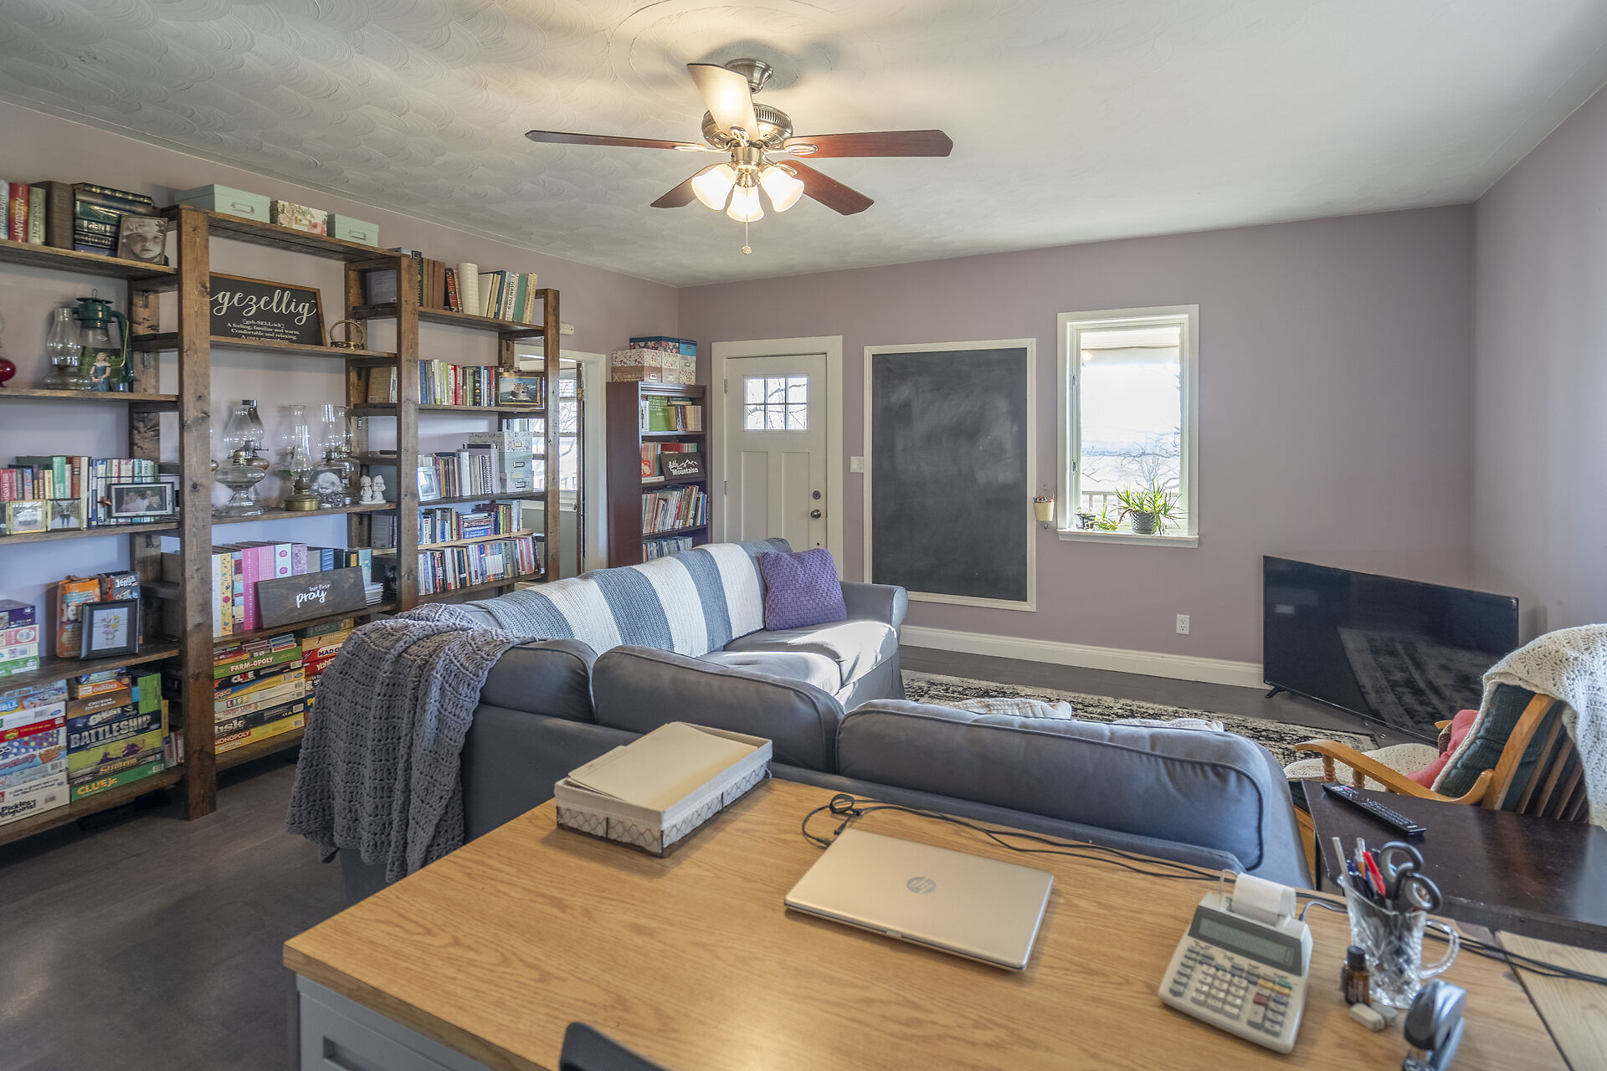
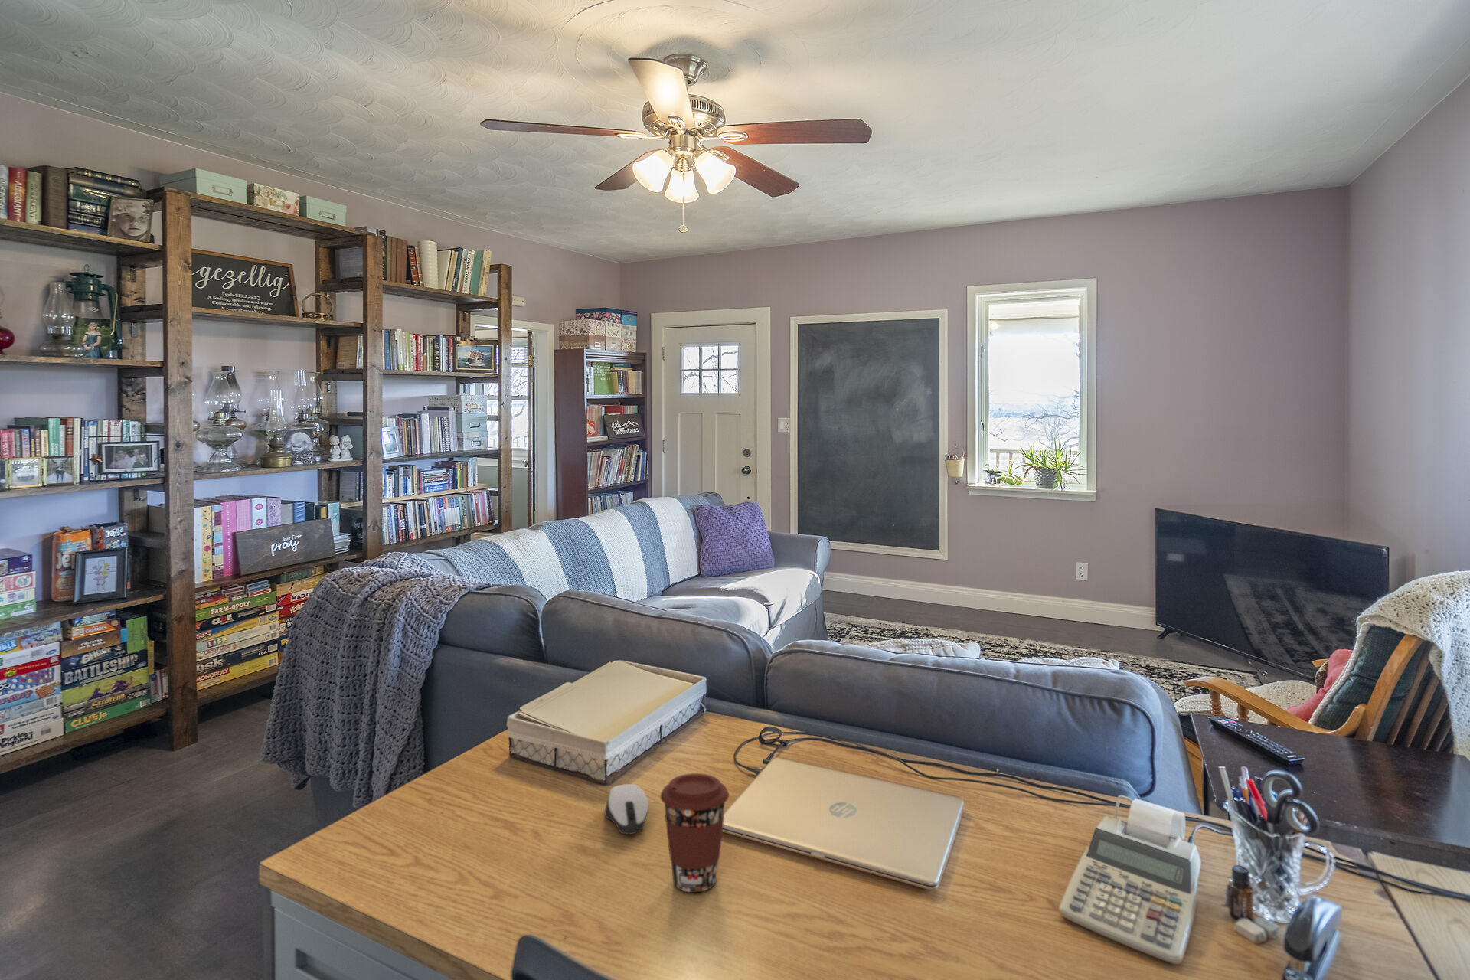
+ computer mouse (627, 804)
+ coffee cup (695, 831)
